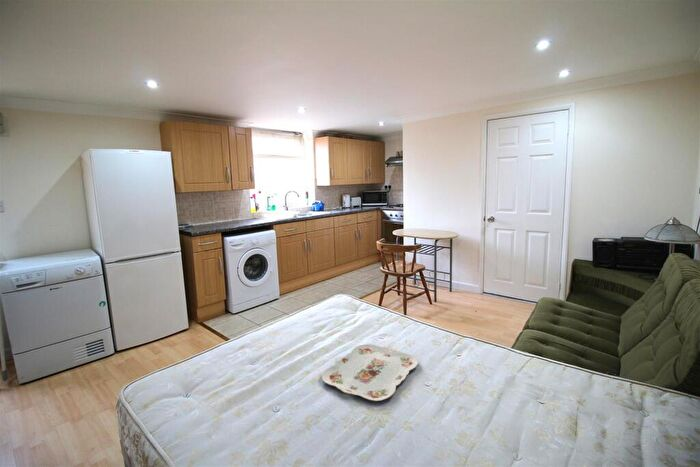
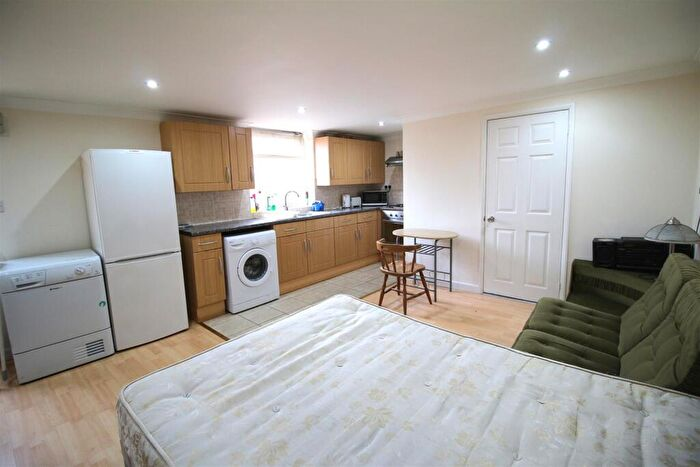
- serving tray (371, 369)
